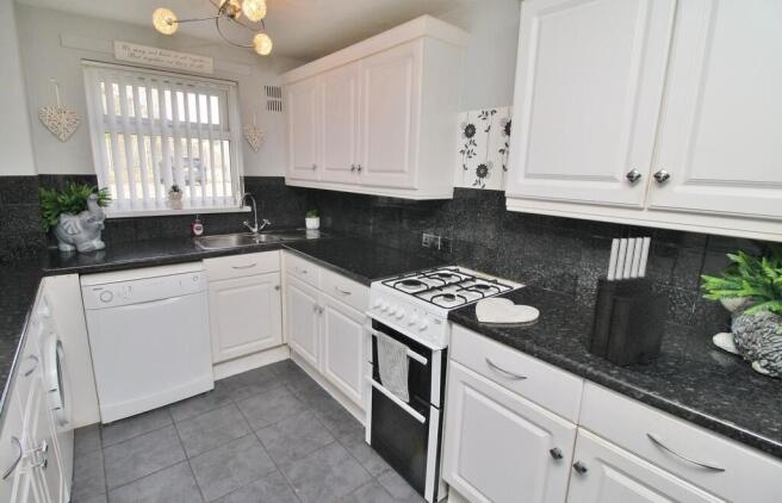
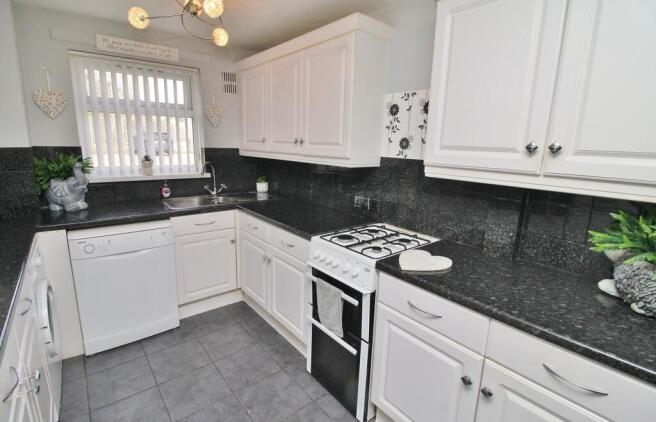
- knife block (635, 299)
